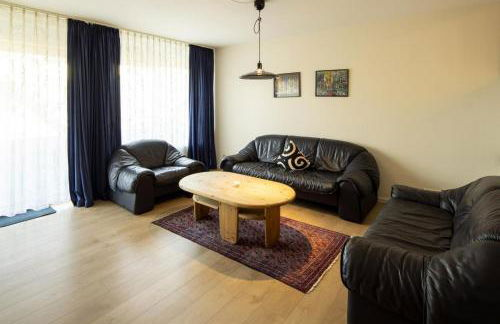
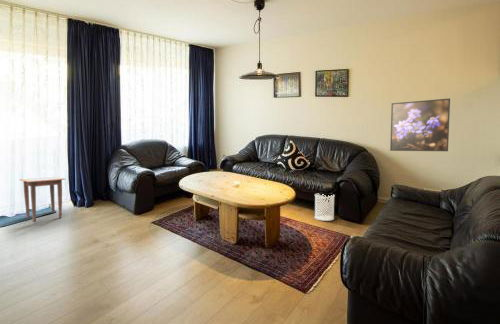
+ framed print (418, 126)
+ side table (50, 195)
+ wastebasket (324, 206)
